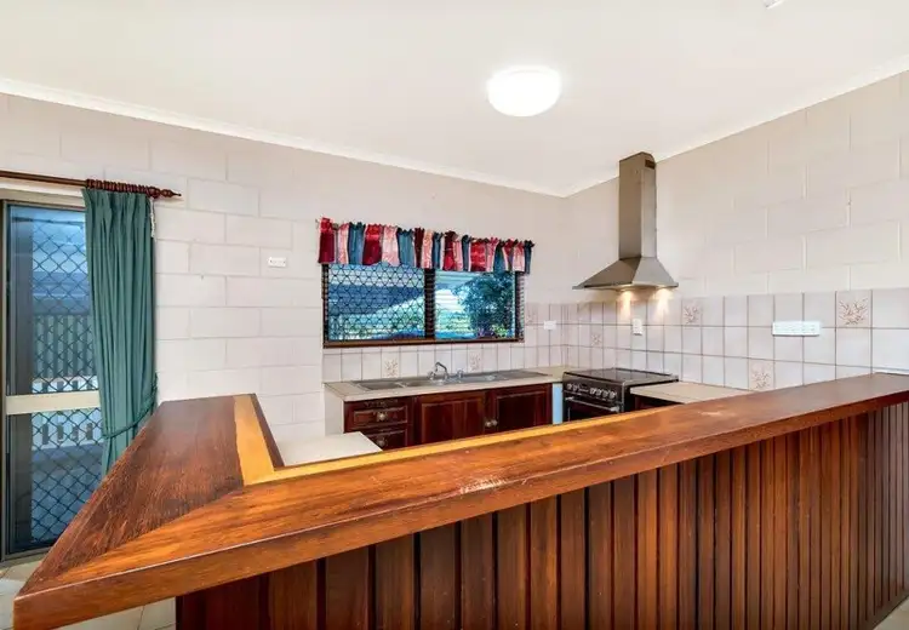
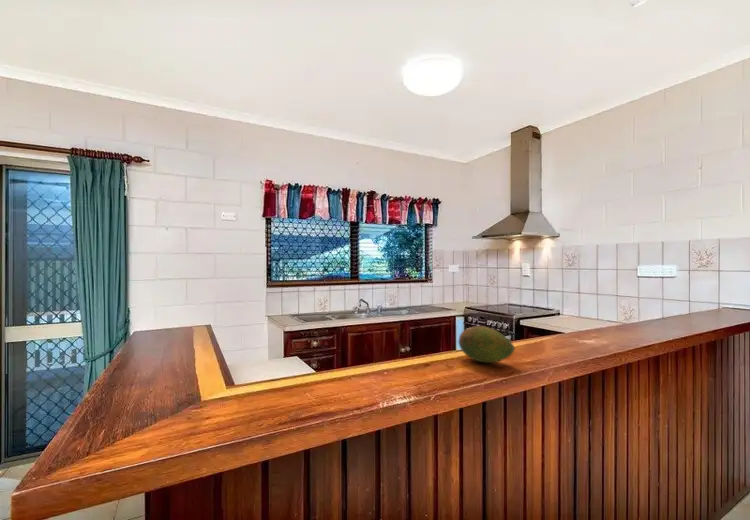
+ fruit (484, 344)
